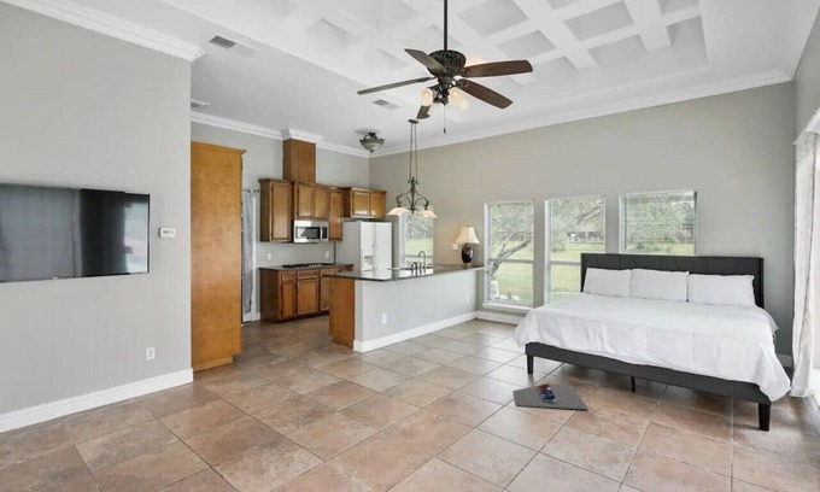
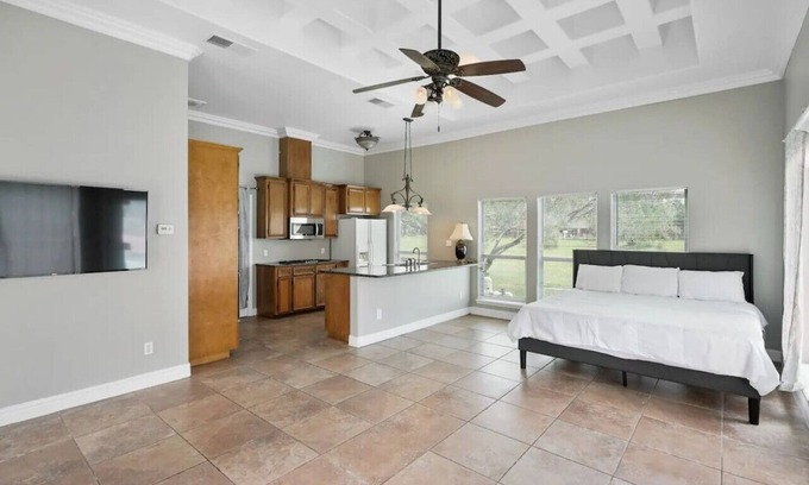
- shoe (545, 391)
